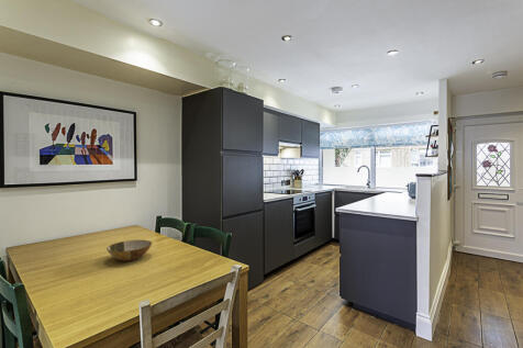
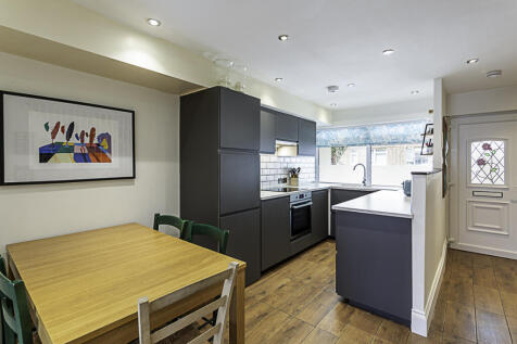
- bowl (130, 251)
